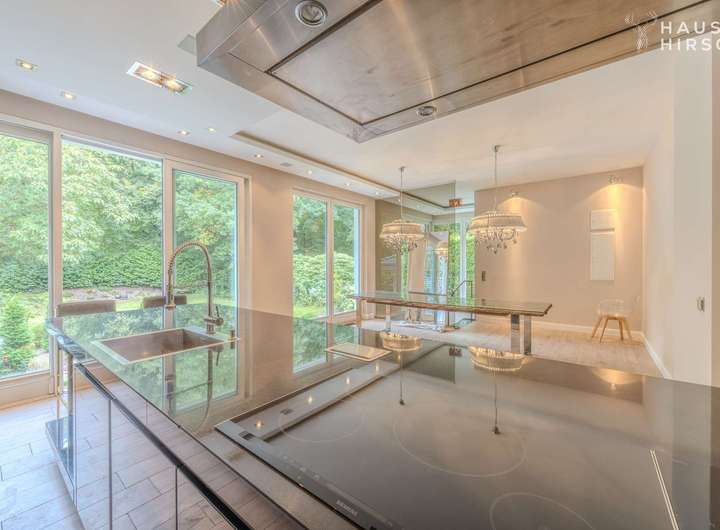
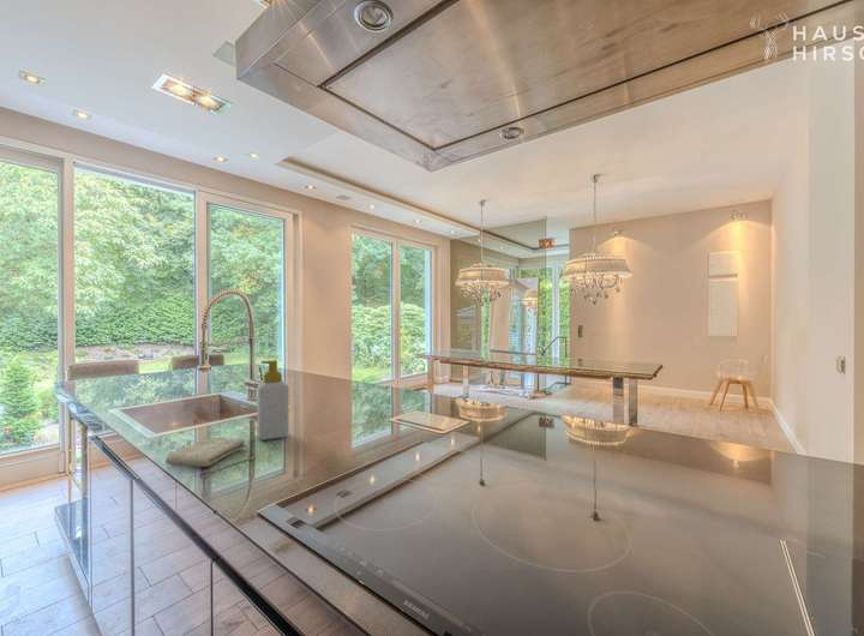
+ soap bottle (272, 397)
+ washcloth (209, 450)
